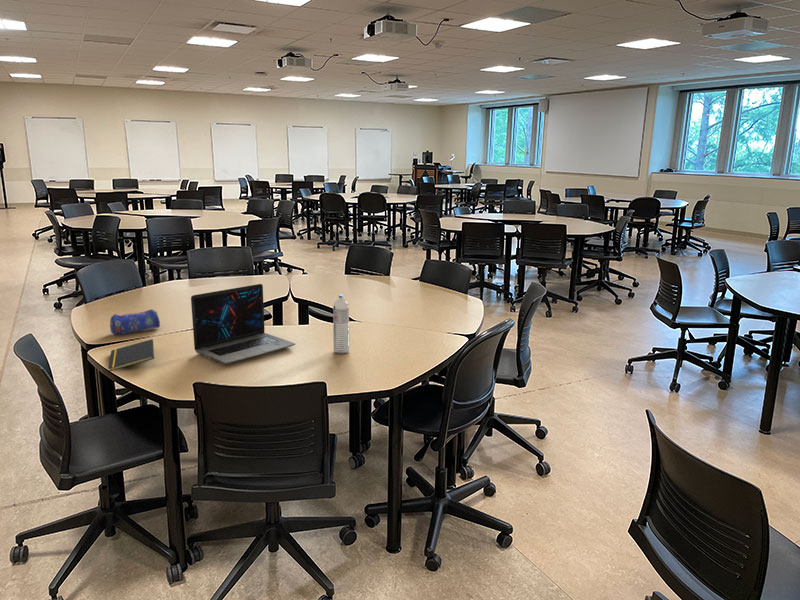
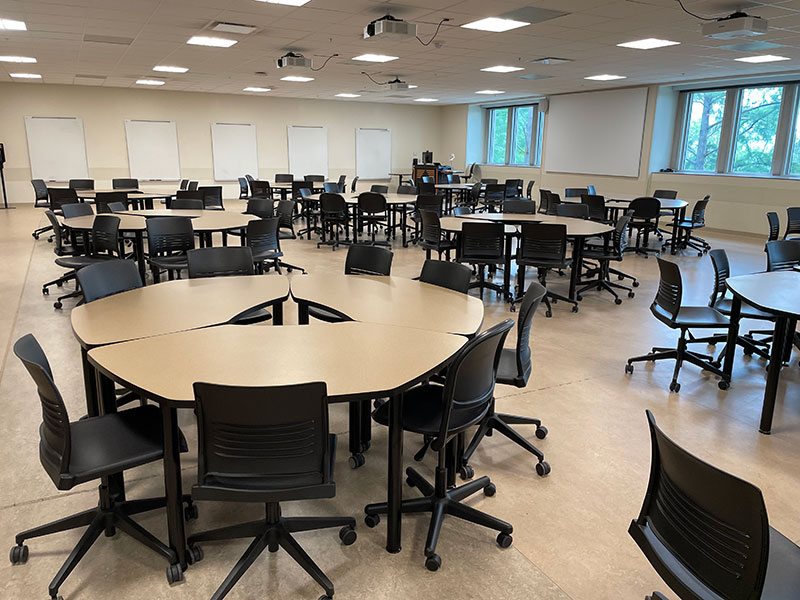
- laptop (245, 322)
- notepad (132, 354)
- water bottle (341, 323)
- pencil case (134, 321)
